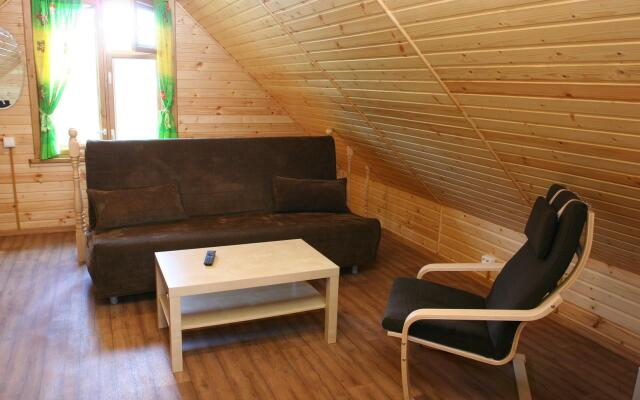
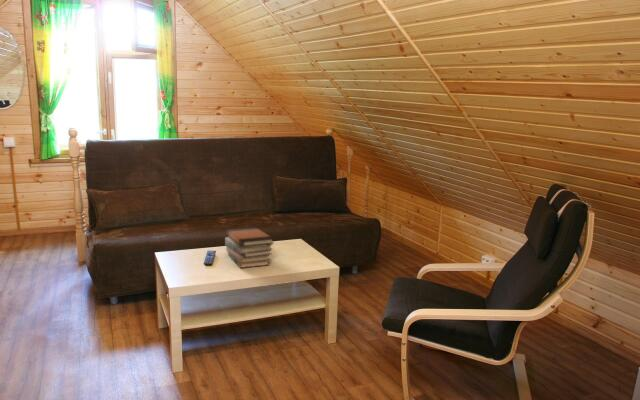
+ book stack (248, 246)
